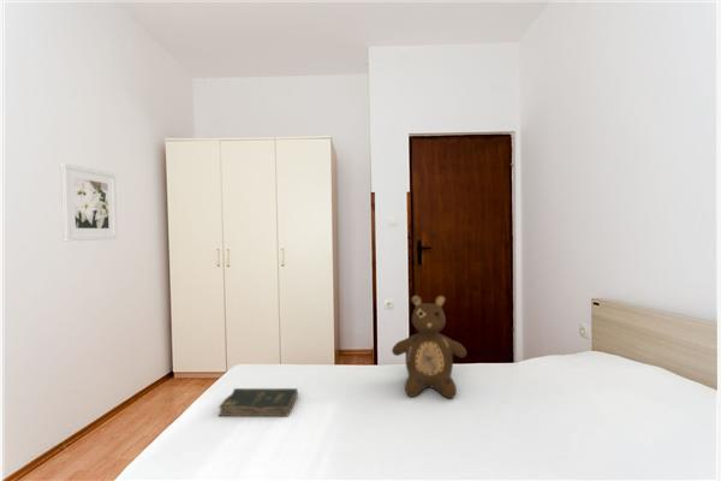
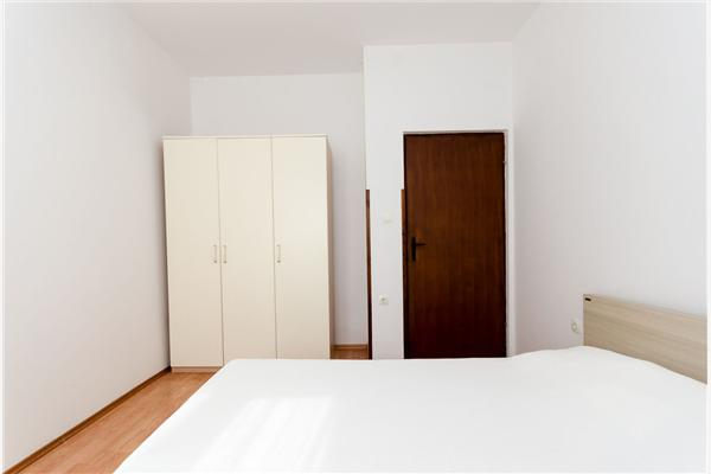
- bible (260, 400)
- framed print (91, 204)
- teddy bear (429, 343)
